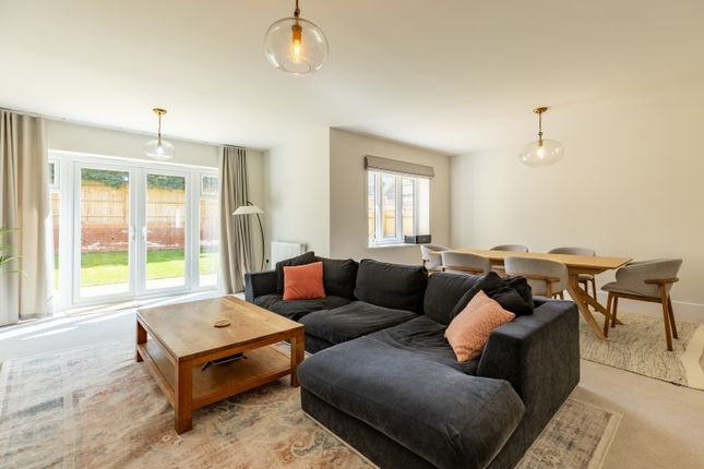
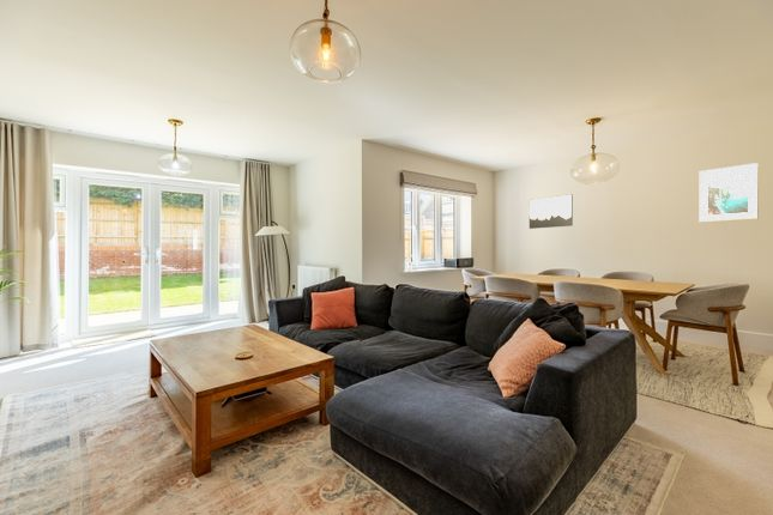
+ wall art (727, 194)
+ wall art (549, 212)
